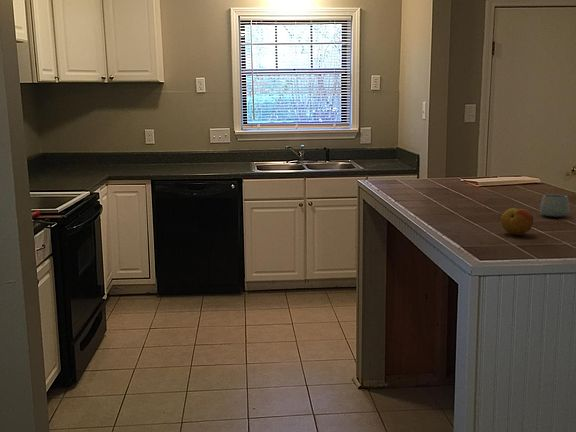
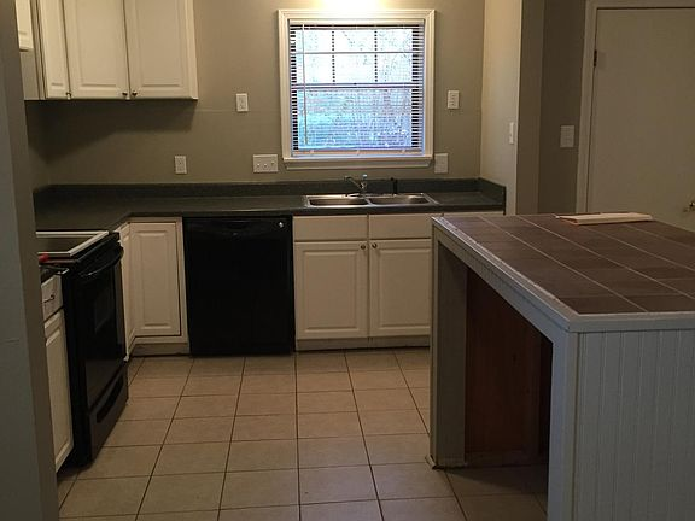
- fruit (517, 221)
- mug (553, 205)
